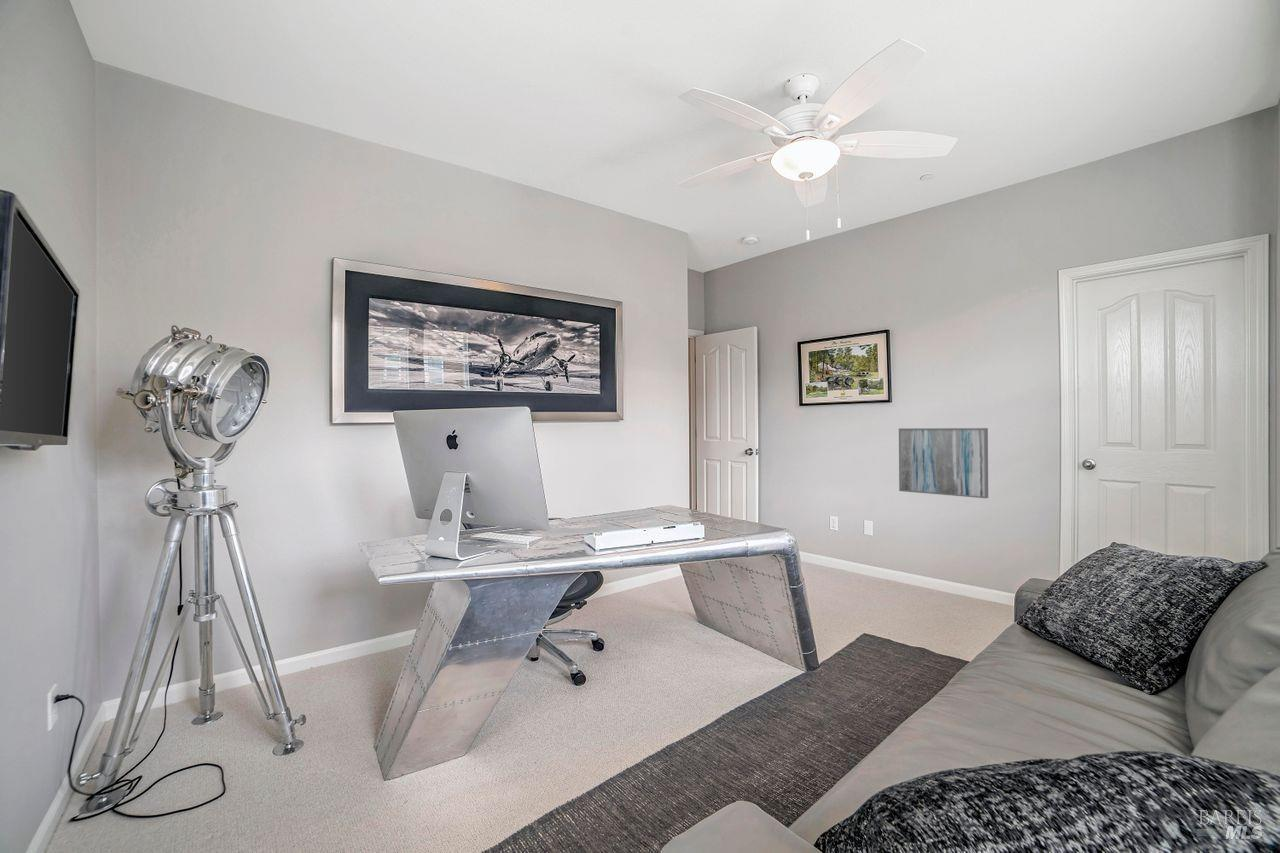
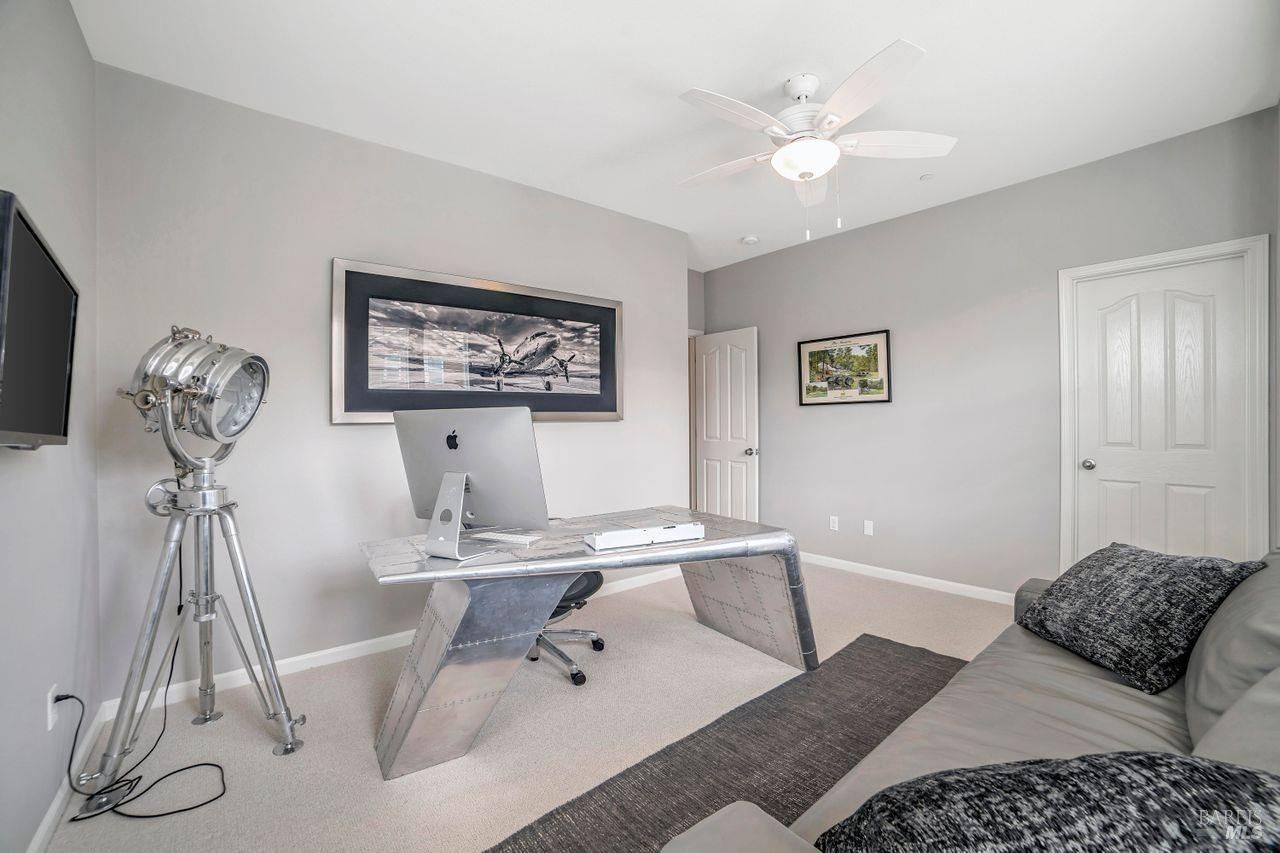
- wall art (941, 461)
